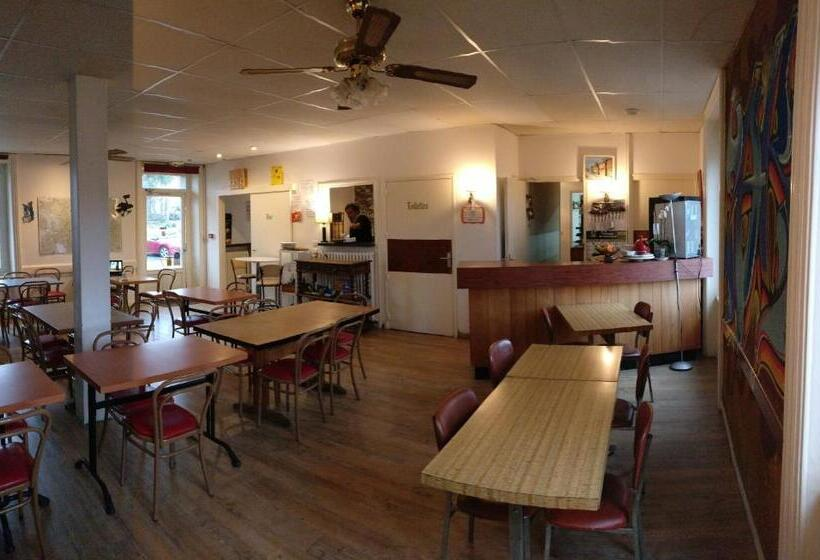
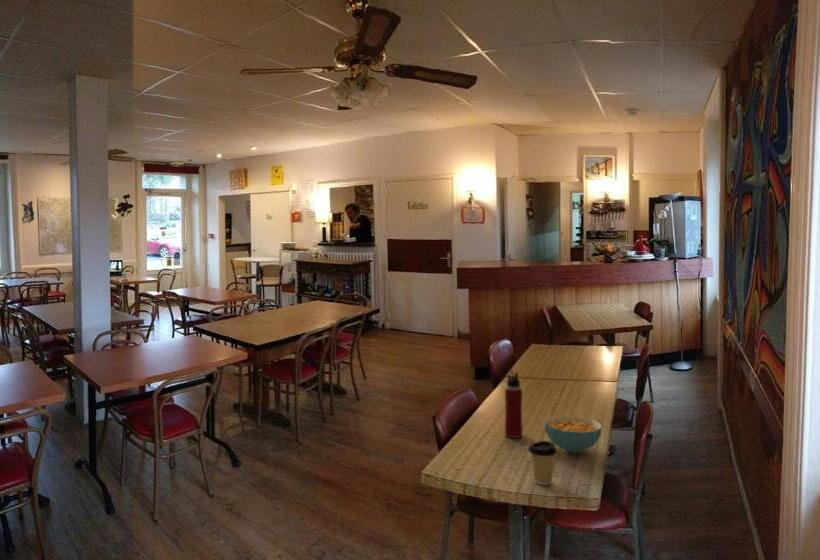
+ coffee cup (542, 463)
+ cereal bowl (572, 436)
+ water bottle (513, 403)
